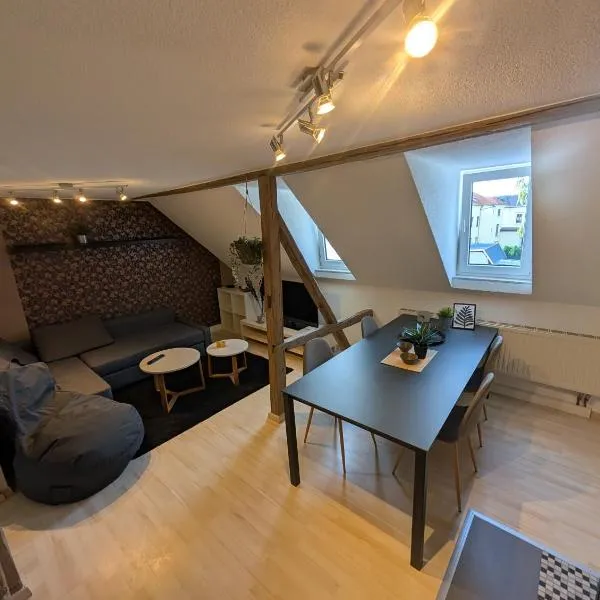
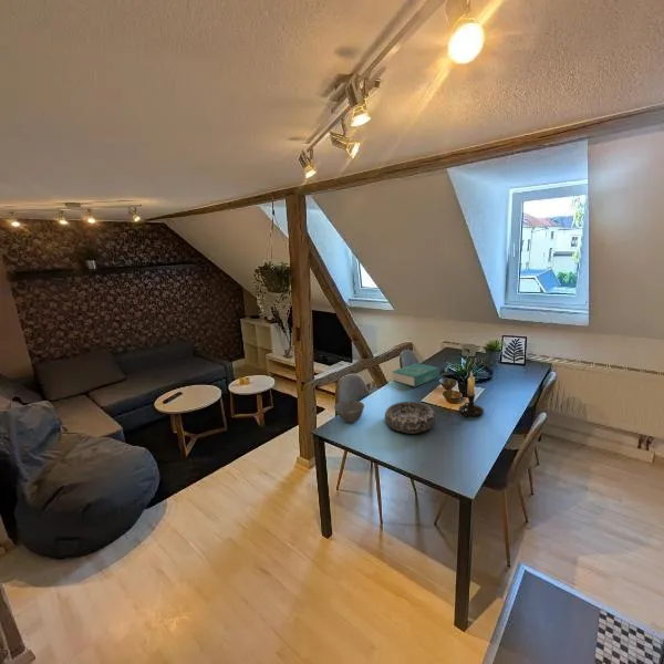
+ bowl (350, 413)
+ book (415, 374)
+ candle holder (469, 393)
+ decorative bowl (409, 416)
